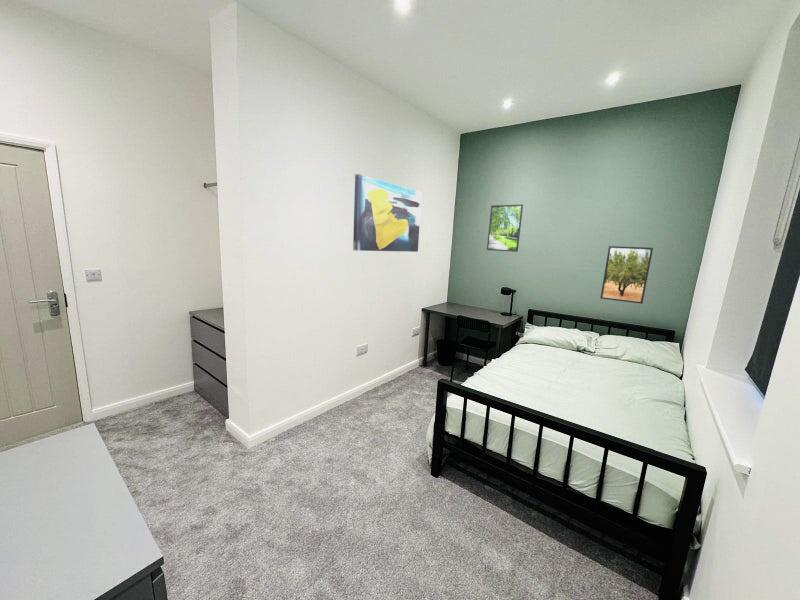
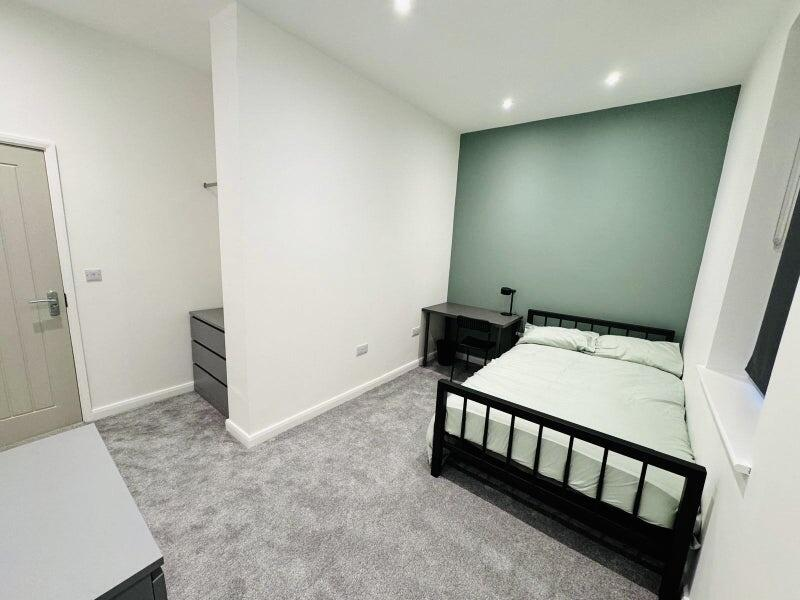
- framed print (504, 228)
- wall art (390, 218)
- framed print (625, 274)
